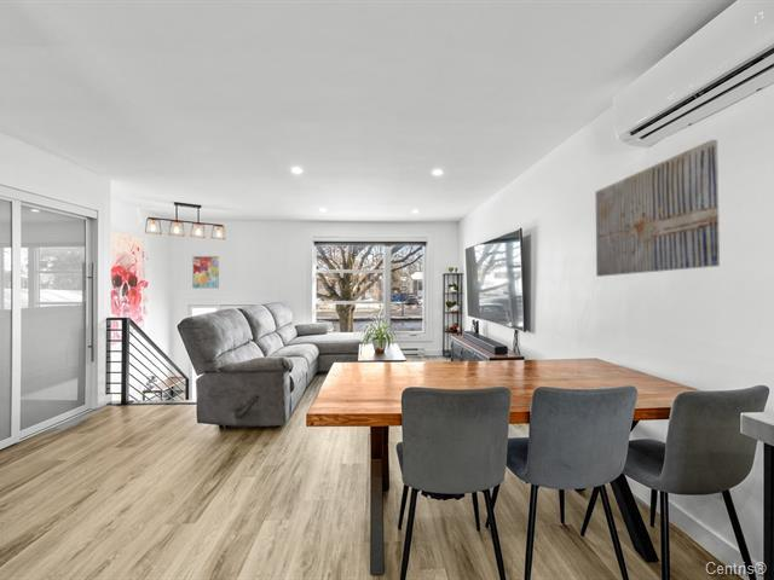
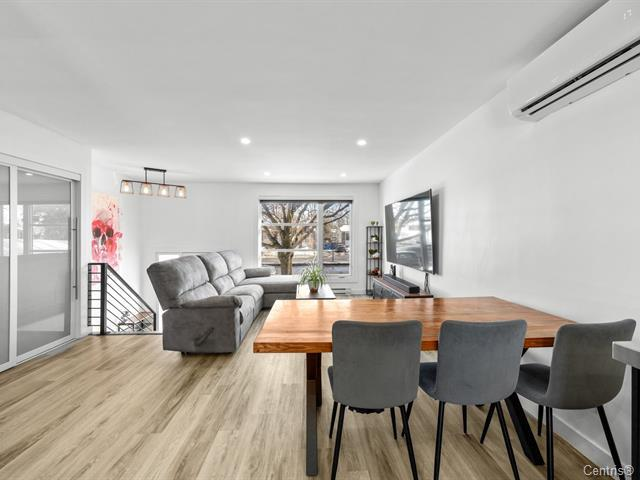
- wall art (206, 272)
- wall art (645, 221)
